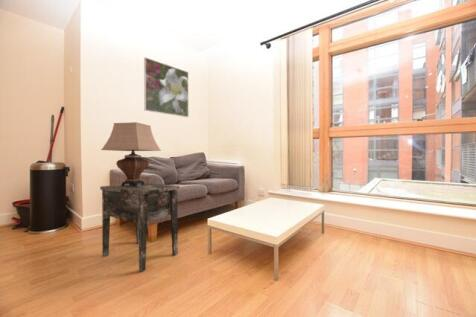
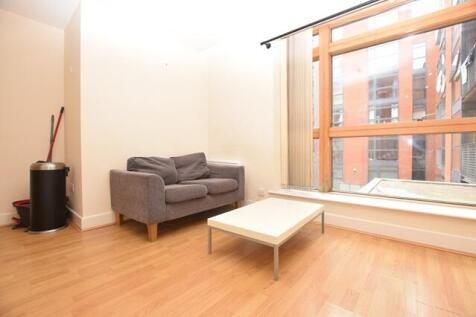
- side table (140, 220)
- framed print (168, 89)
- table lamp (133, 154)
